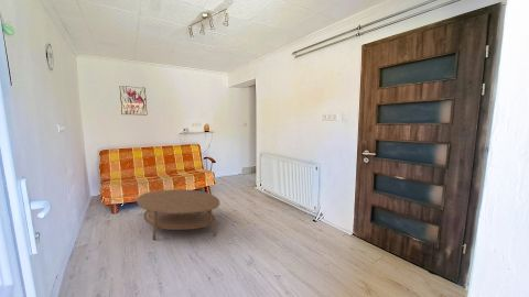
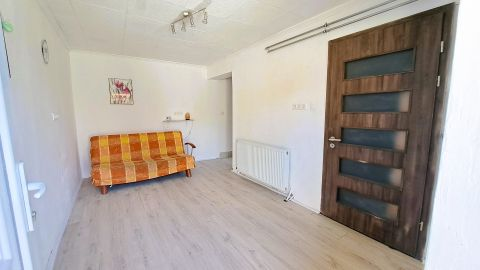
- coffee table (177, 212)
